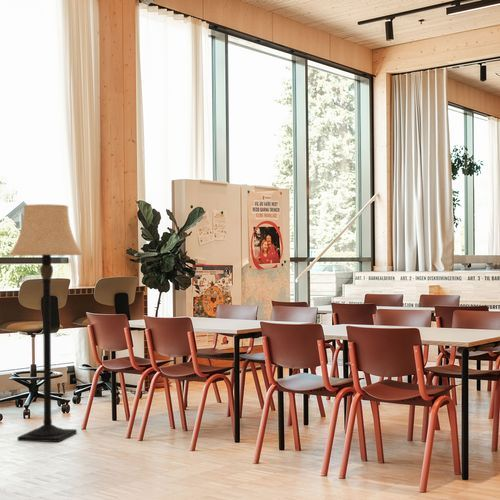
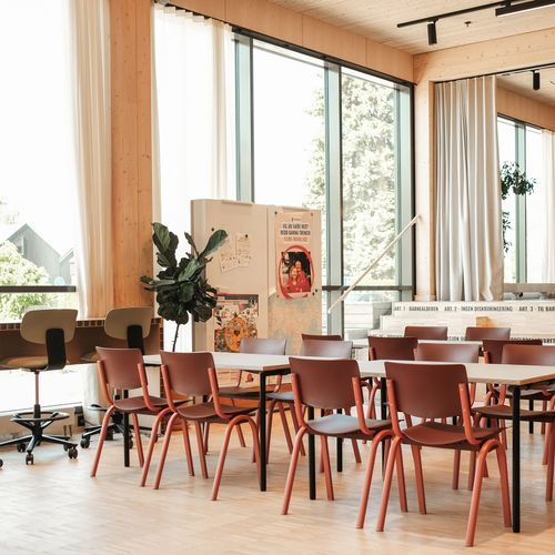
- lamp (46, 321)
